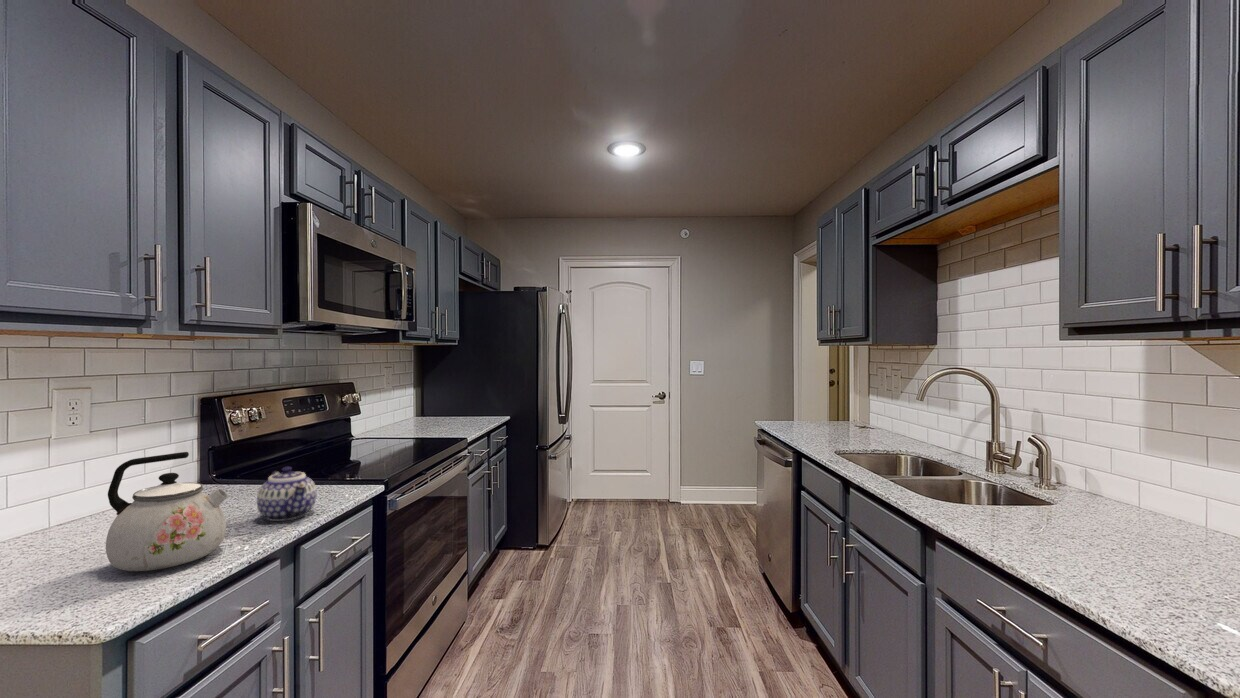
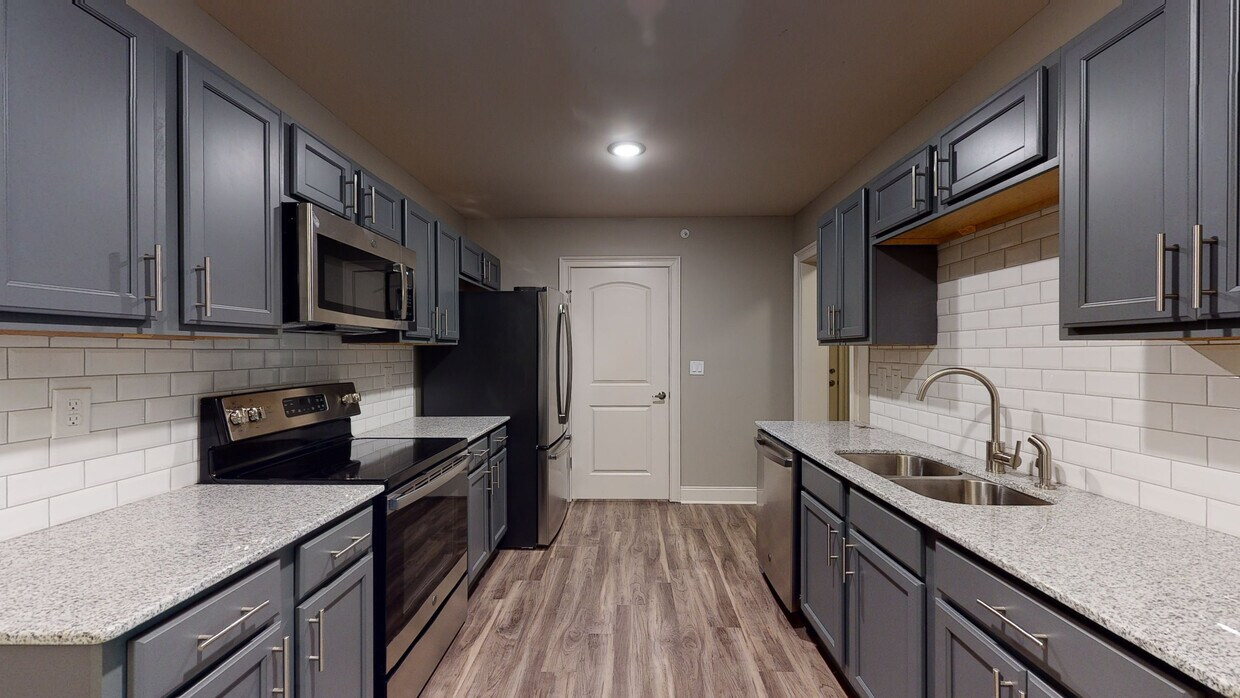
- kettle (170, 506)
- teapot (287, 491)
